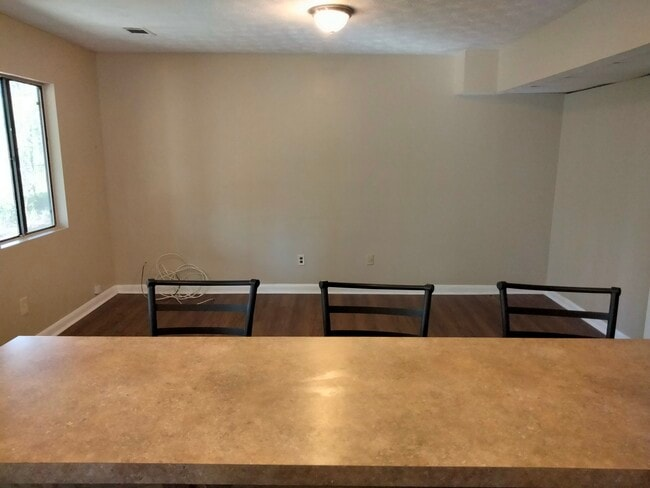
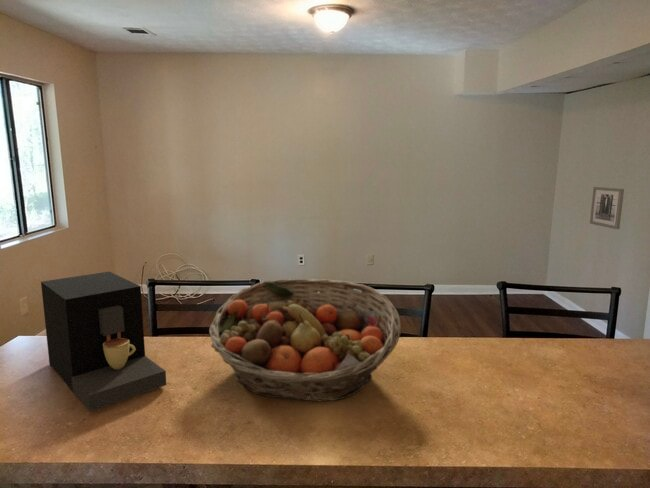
+ fruit basket (304, 334)
+ wall art (605, 207)
+ coffee maker (100, 332)
